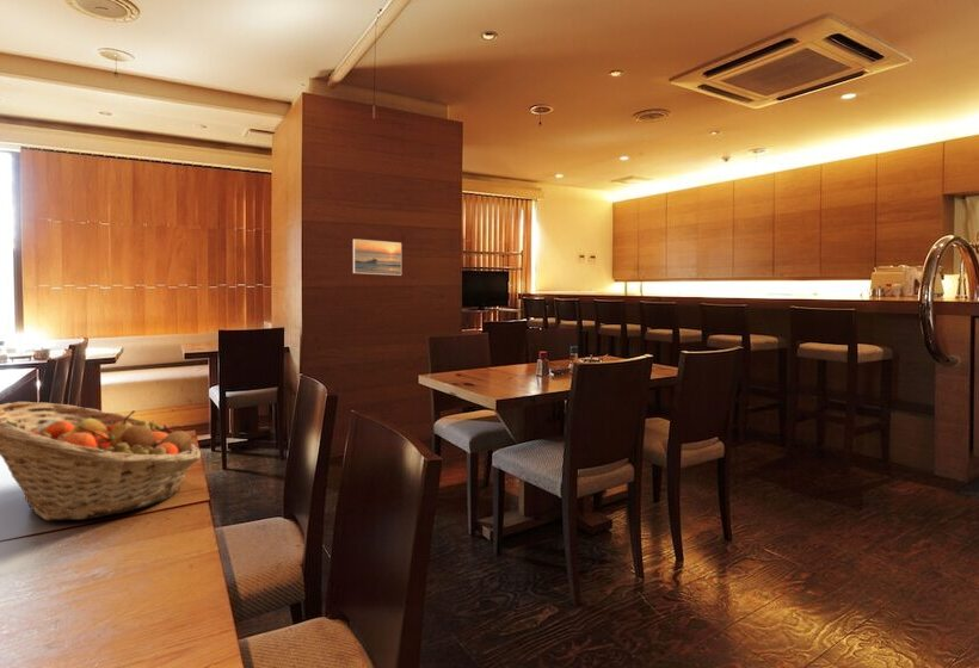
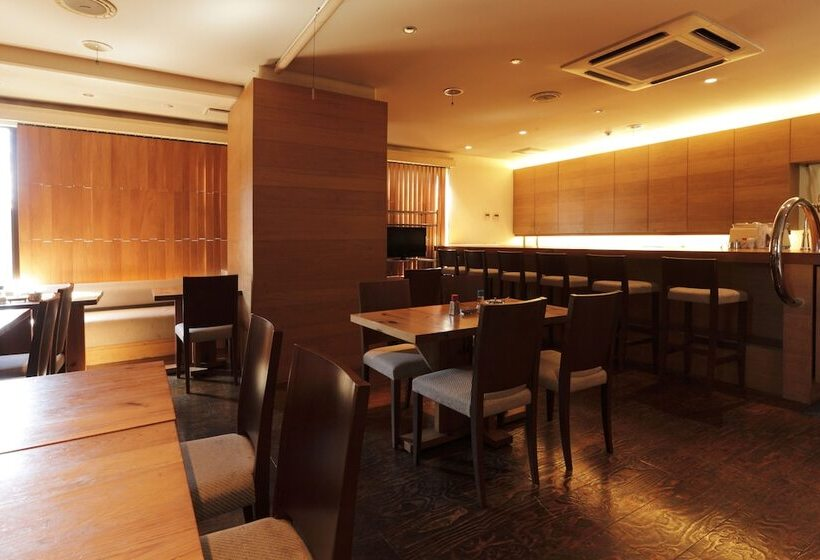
- fruit basket (98, 449)
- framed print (377, 258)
